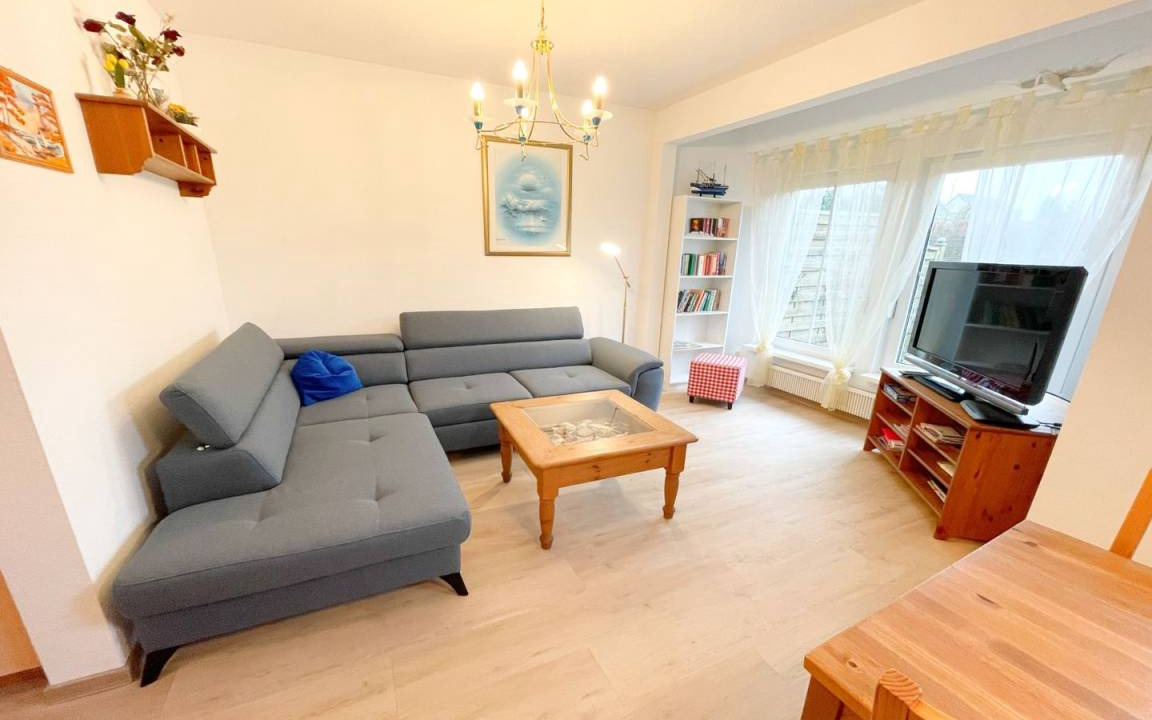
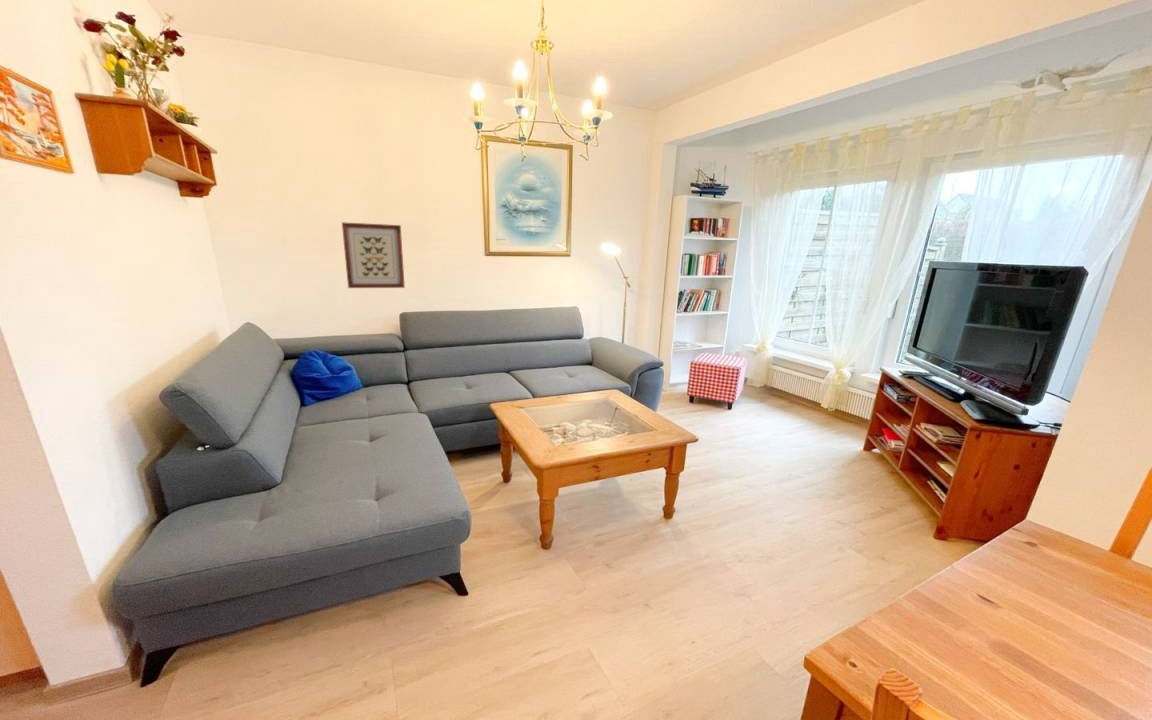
+ wall art (374, 256)
